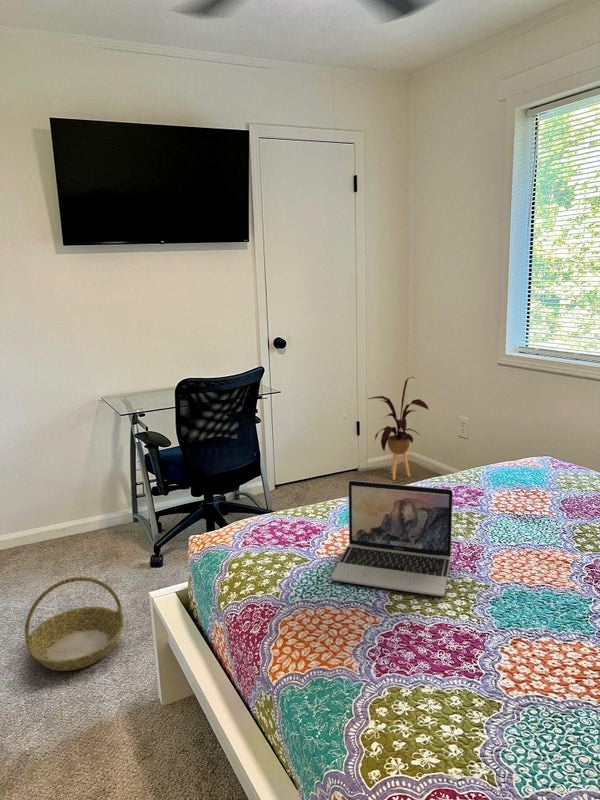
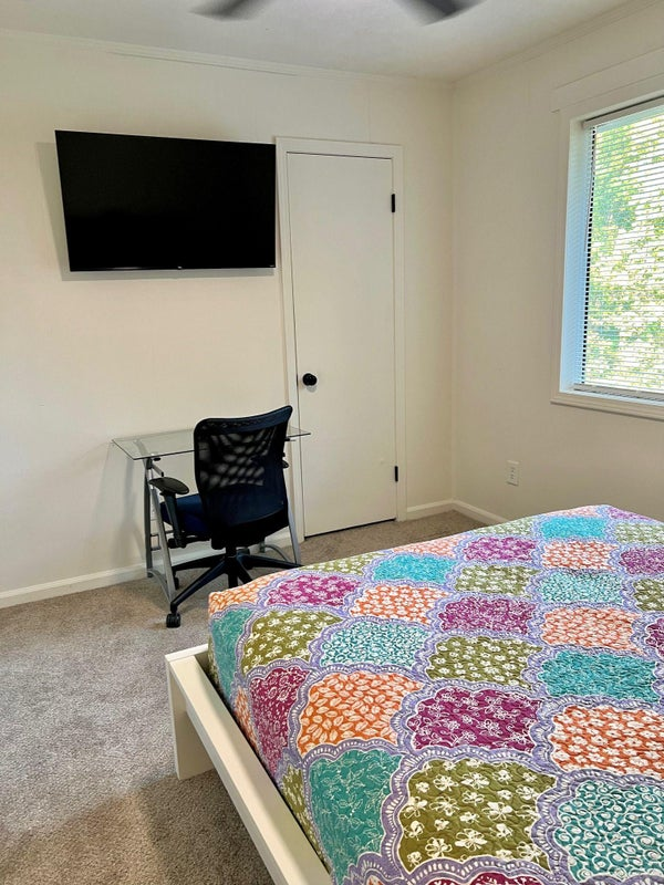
- basket (74, 614)
- laptop (392, 534)
- house plant (395, 428)
